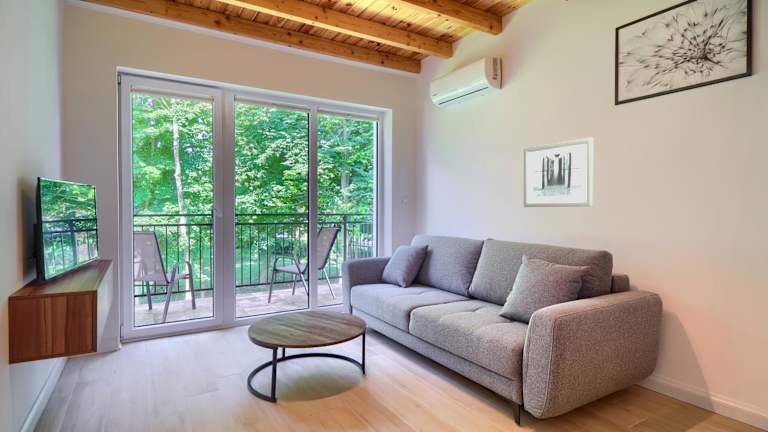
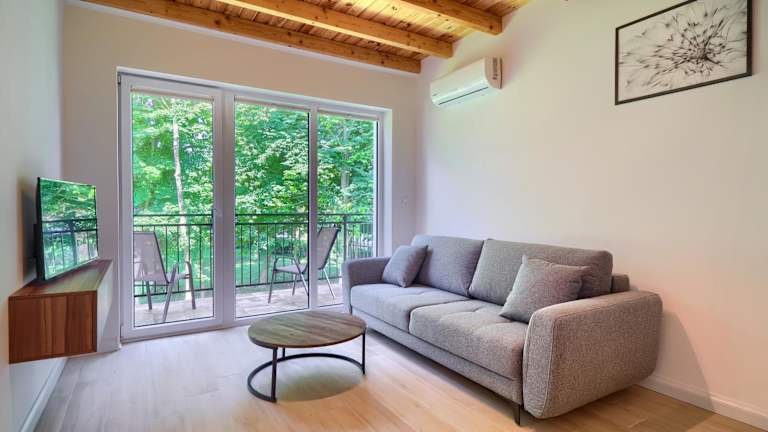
- wall art (555, 175)
